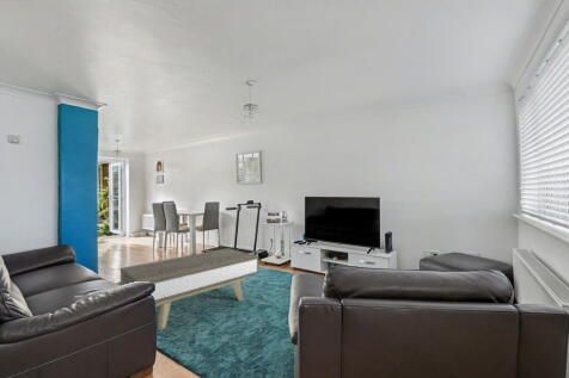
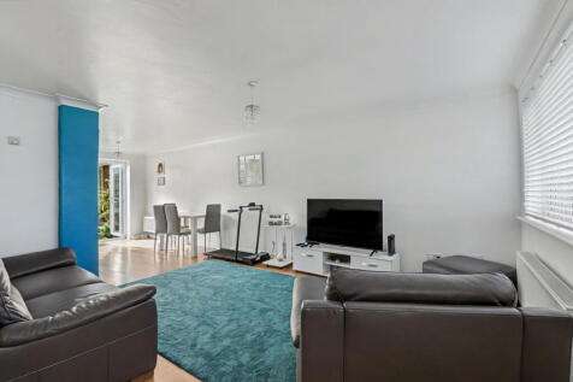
- coffee table (194, 283)
